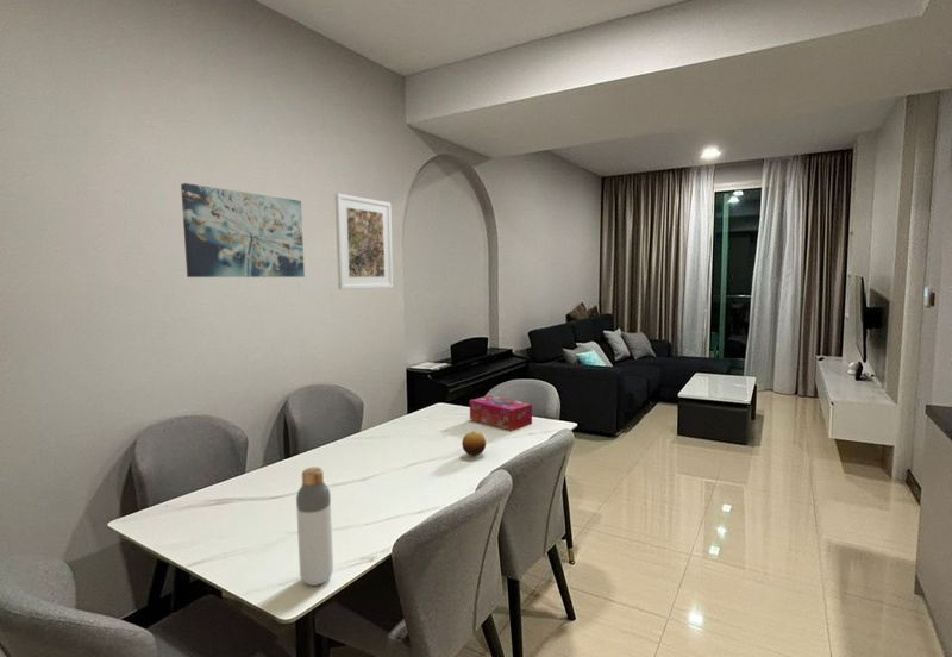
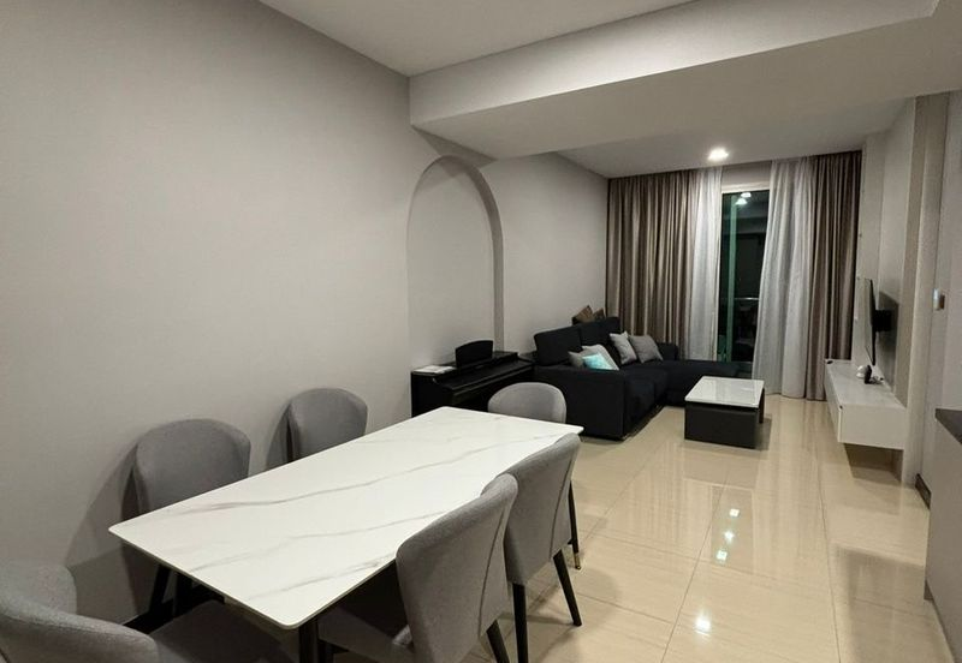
- bottle (314, 525)
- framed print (365, 243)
- wall art (249, 234)
- tissue box (500, 411)
- fruit (474, 443)
